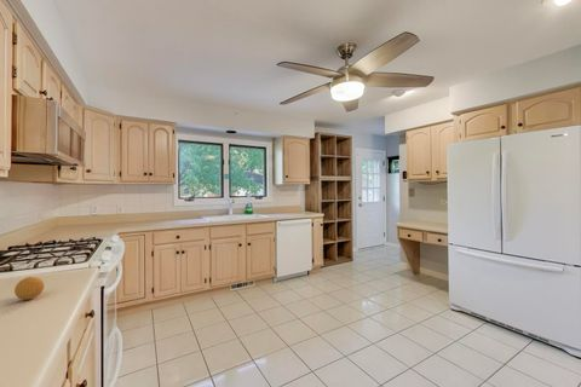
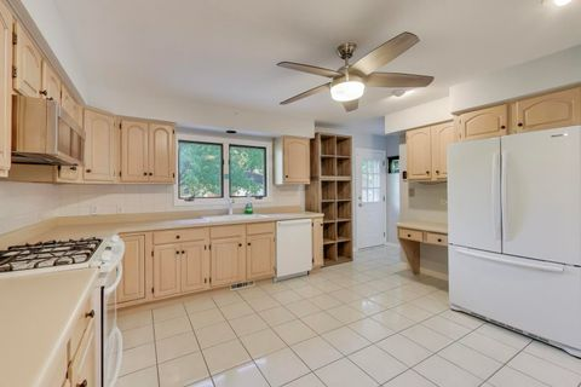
- fruit (29, 288)
